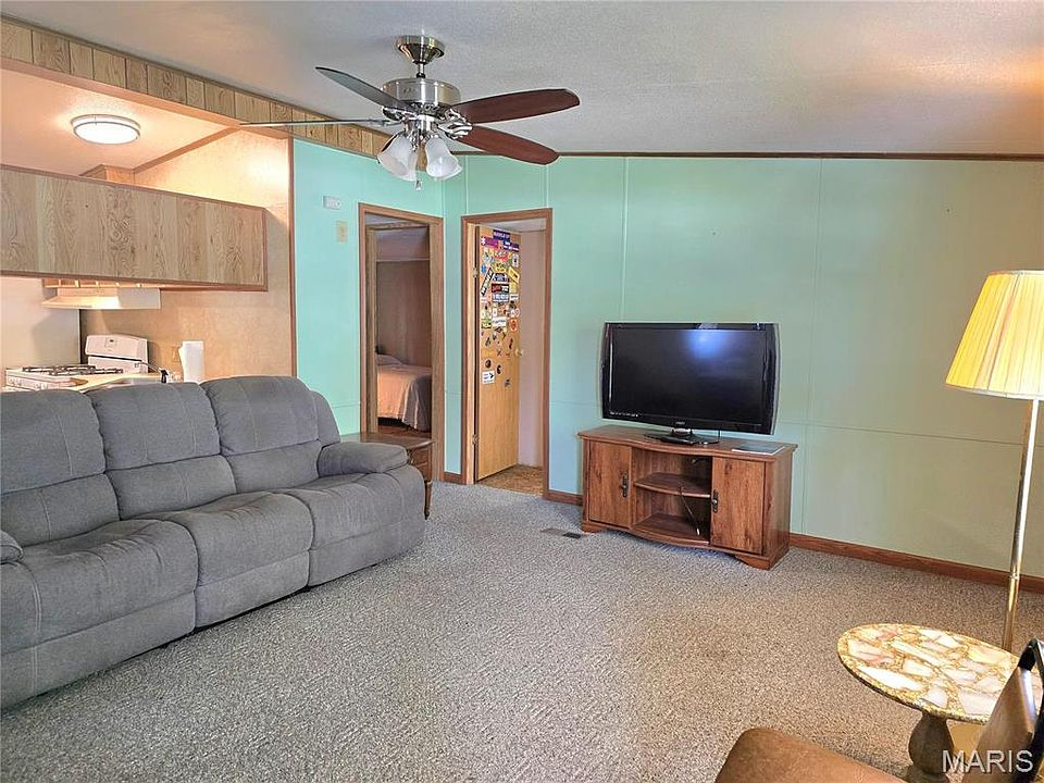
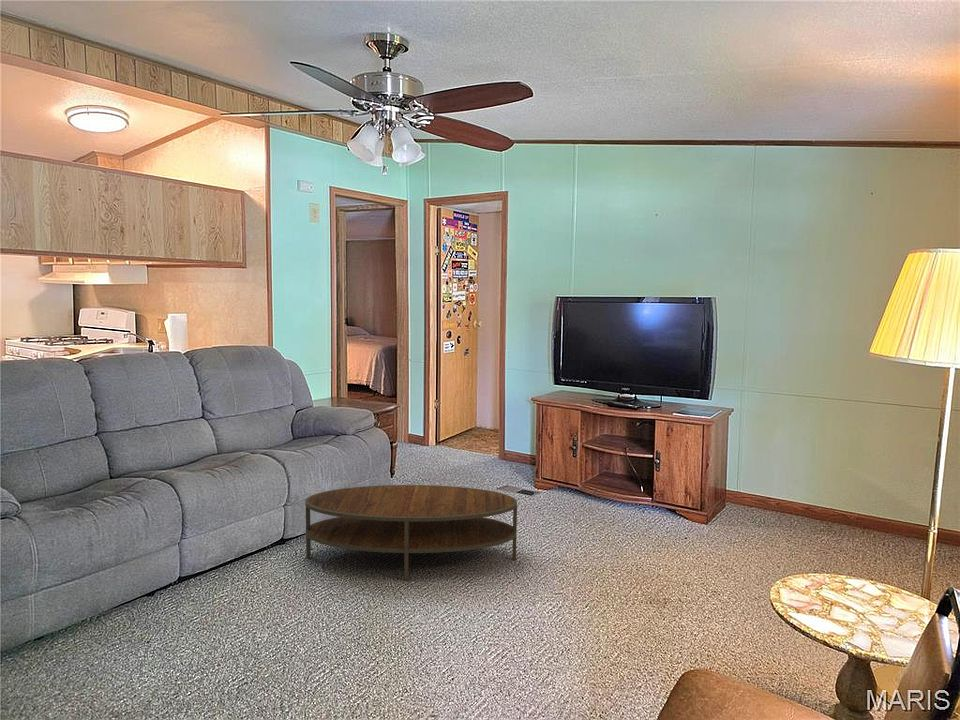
+ coffee table (411, 529)
